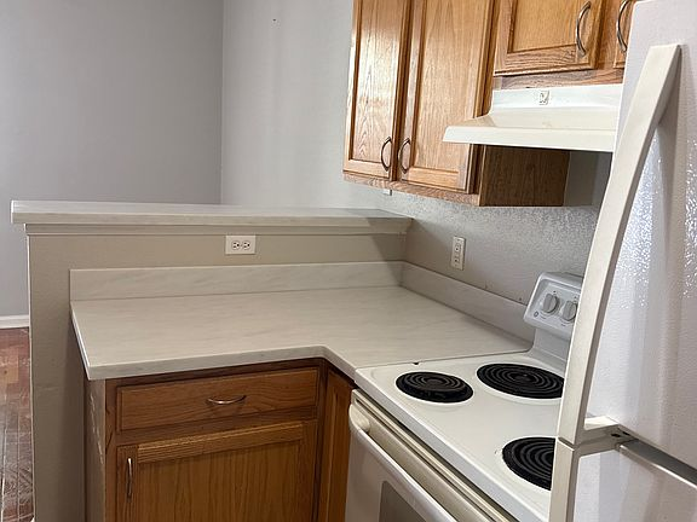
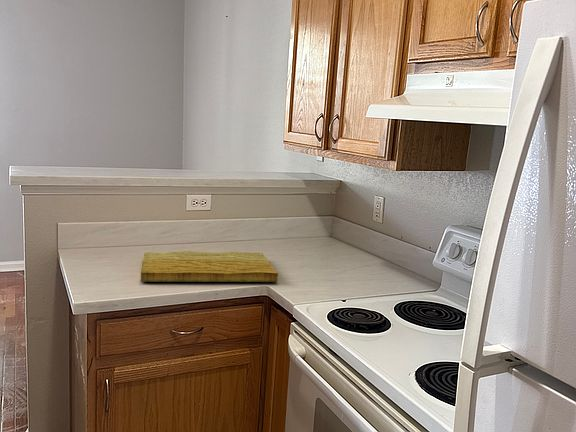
+ cutting board (207, 264)
